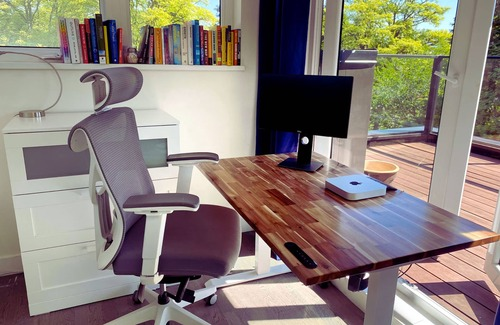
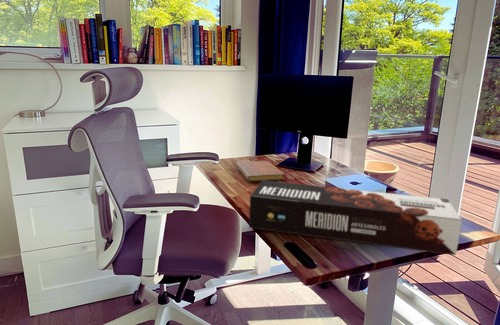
+ cookie box (348, 213)
+ notebook (258, 170)
